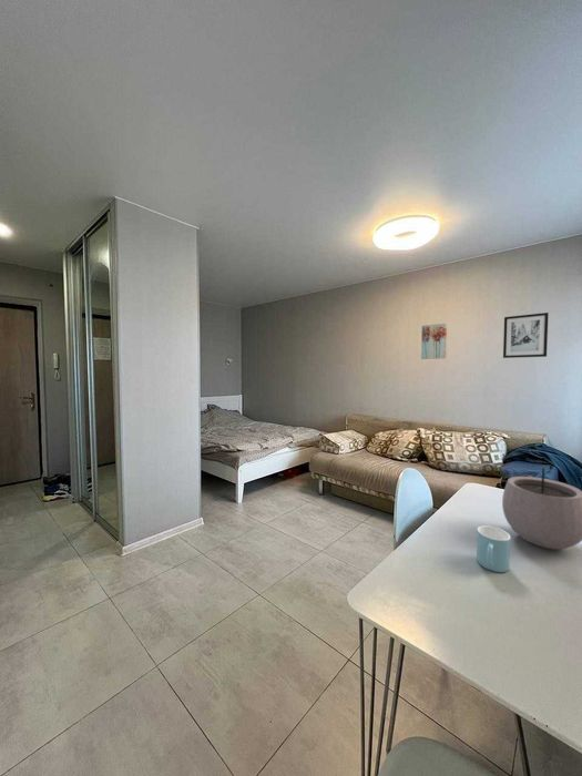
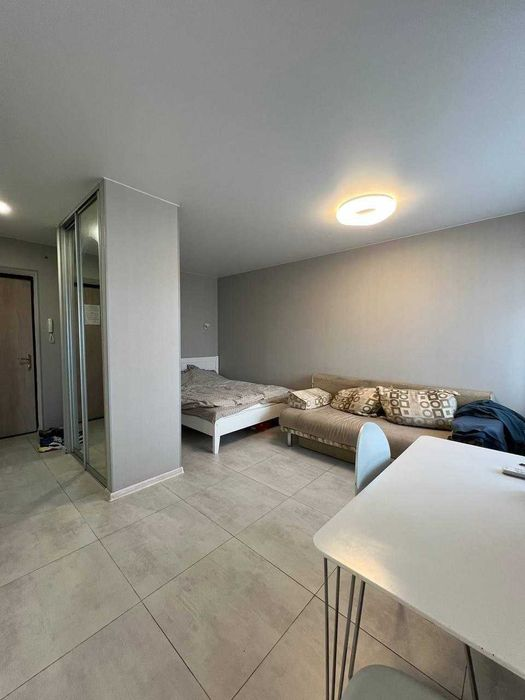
- plant pot (542, 501)
- mug (491, 550)
- wall art (524, 336)
- wall art (433, 341)
